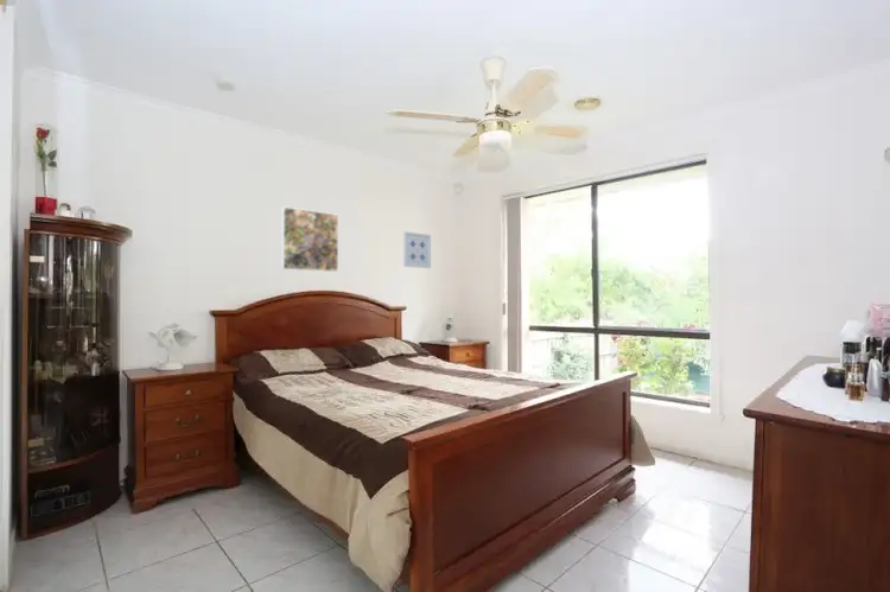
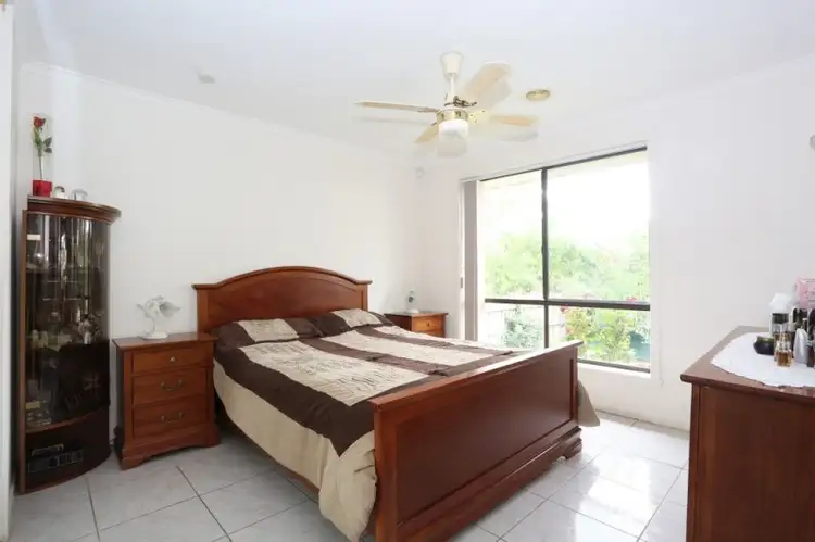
- wall art (417, 250)
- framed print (311, 240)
